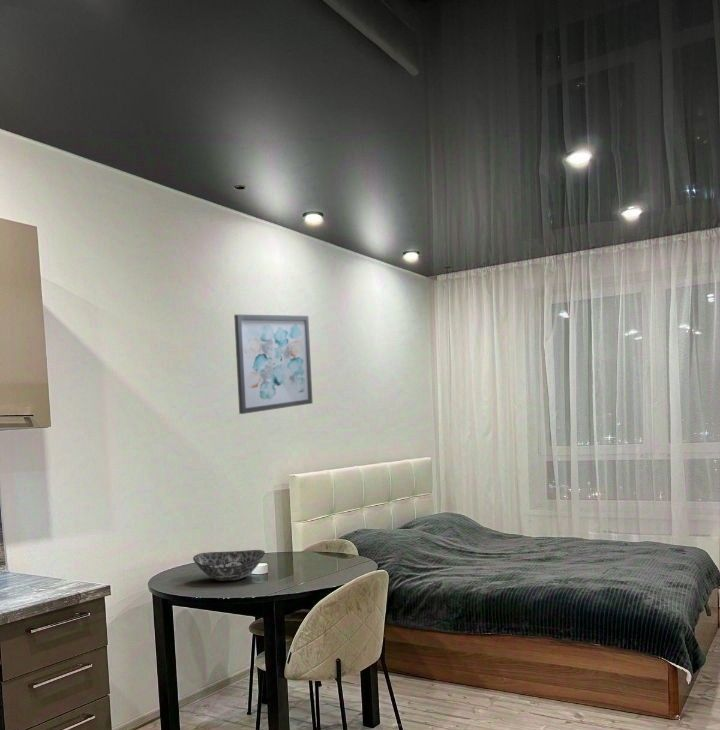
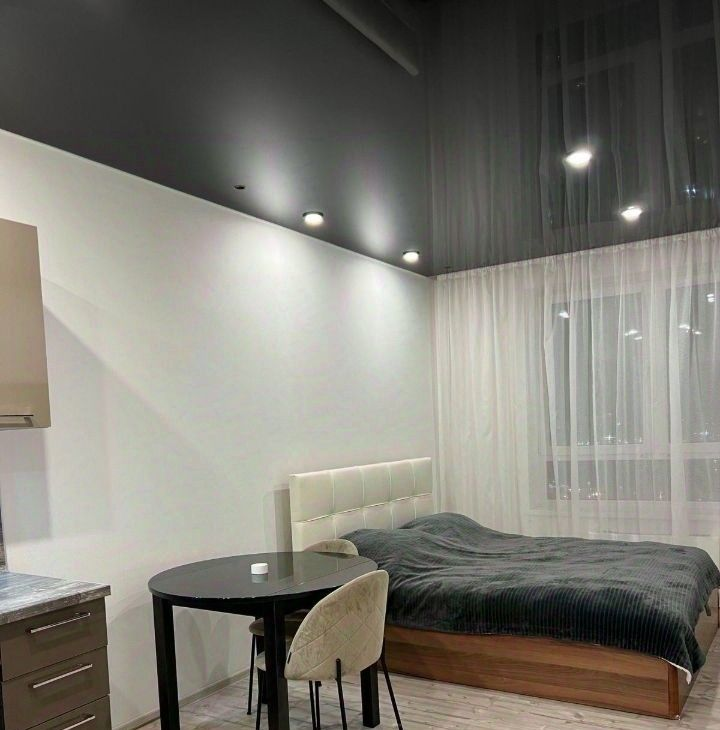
- wall art (275, 361)
- bowl (229, 566)
